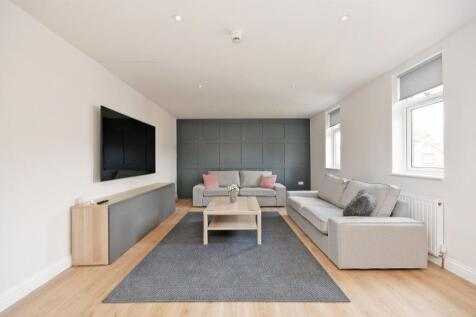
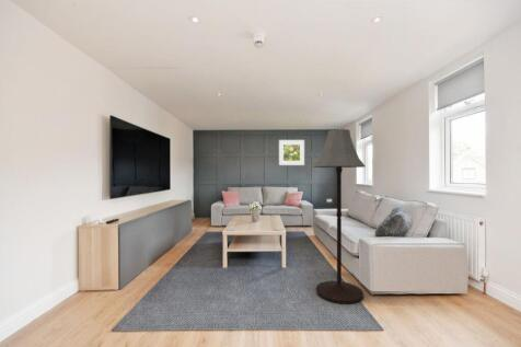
+ floor lamp (338, 211)
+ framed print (291, 152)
